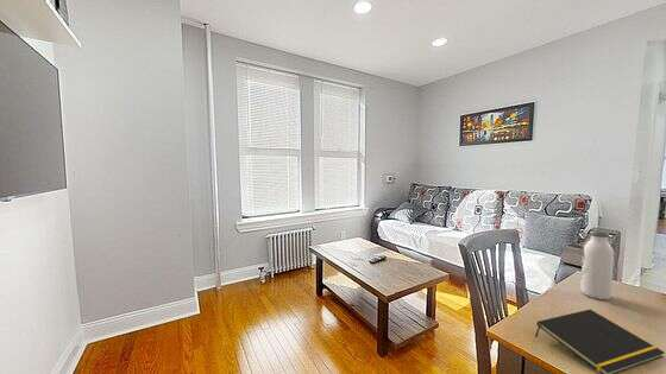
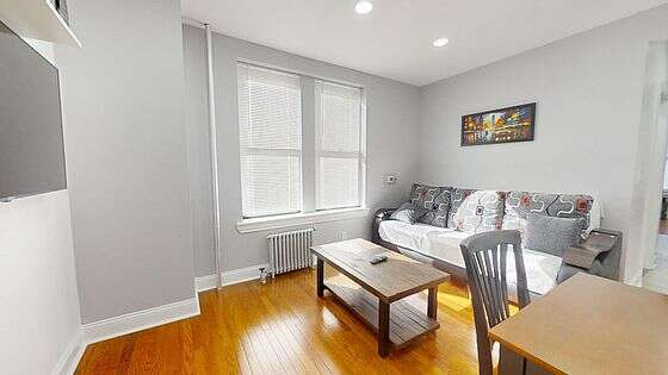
- notepad (596, 337)
- water bottle (597, 262)
